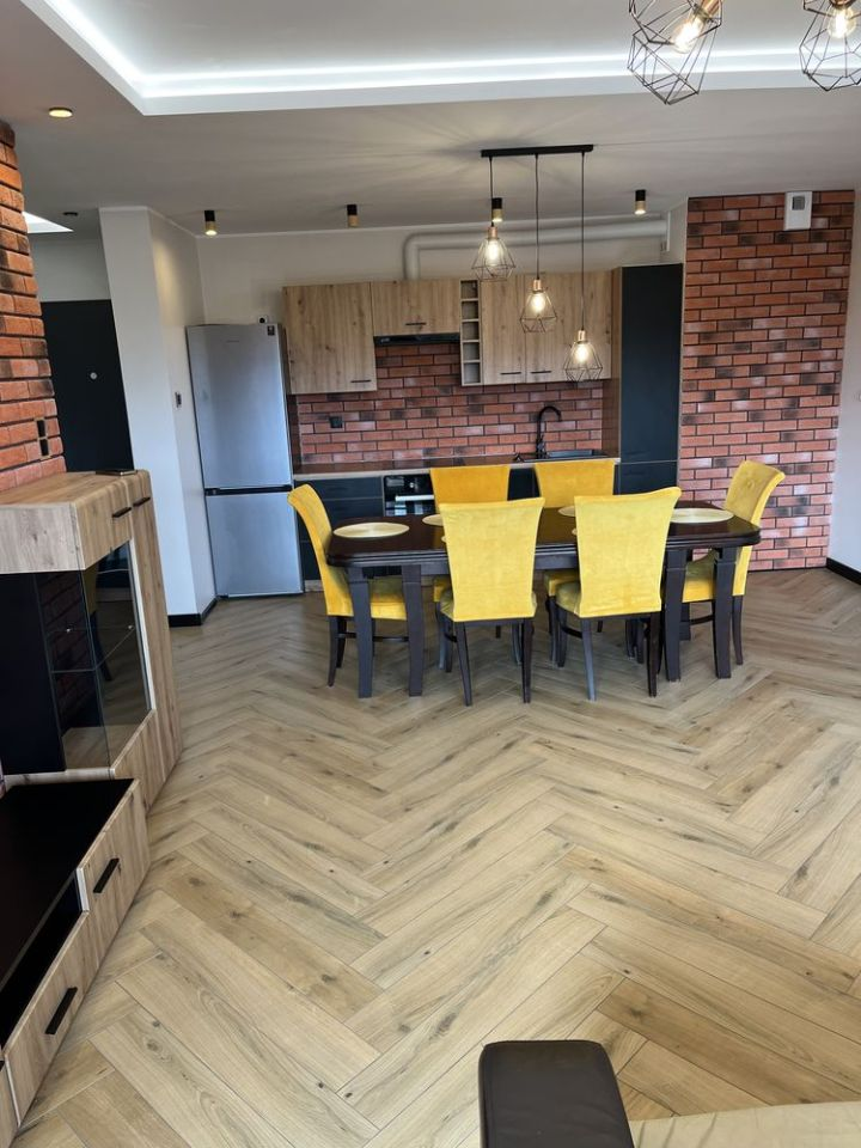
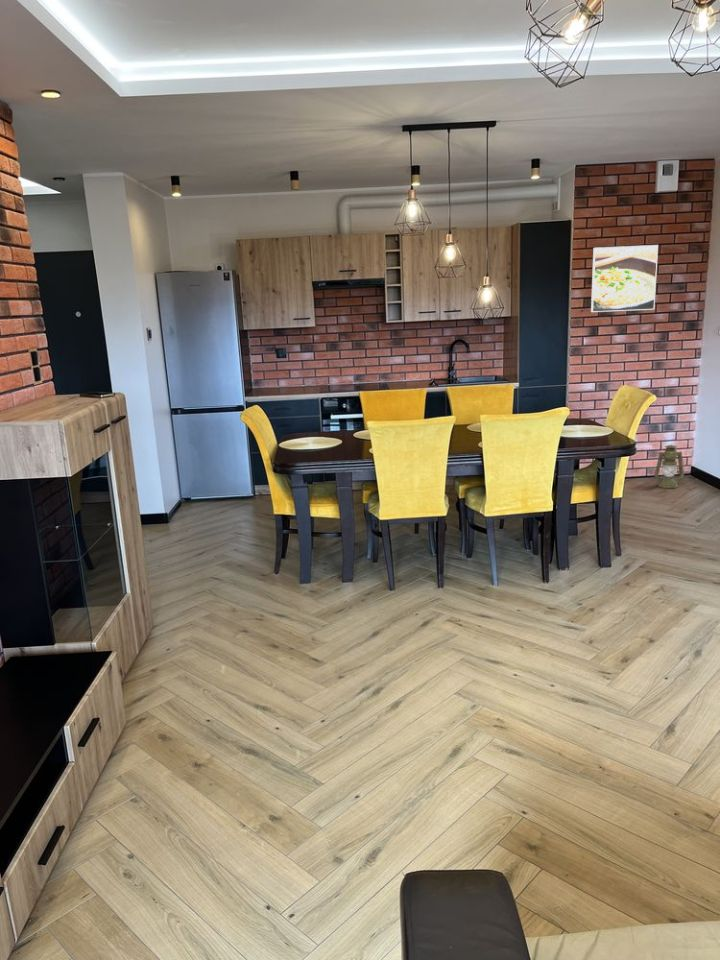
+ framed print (624, 279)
+ lantern (669, 465)
